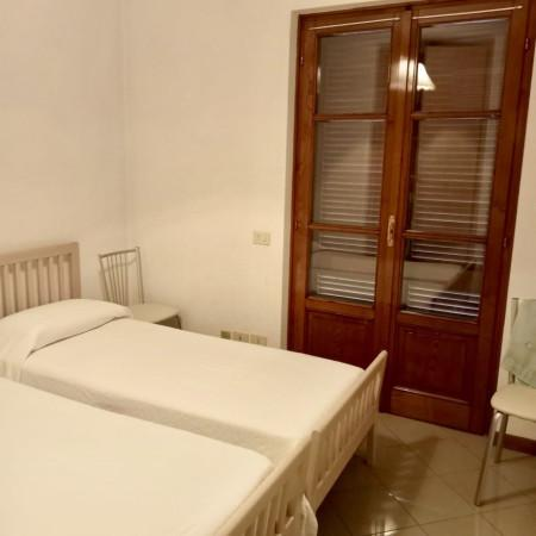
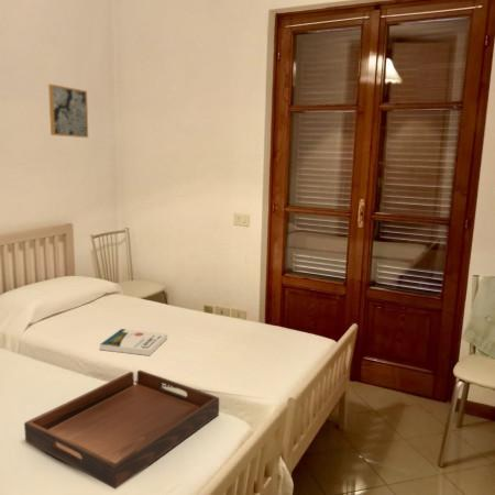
+ serving tray (128, 418)
+ wall art (69, 112)
+ book (134, 341)
